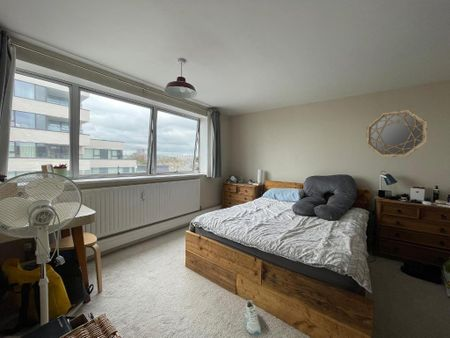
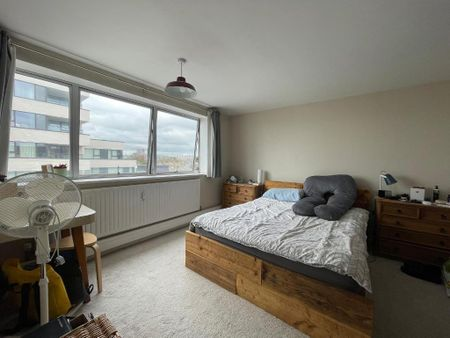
- sneaker (252, 316)
- home mirror (394, 134)
